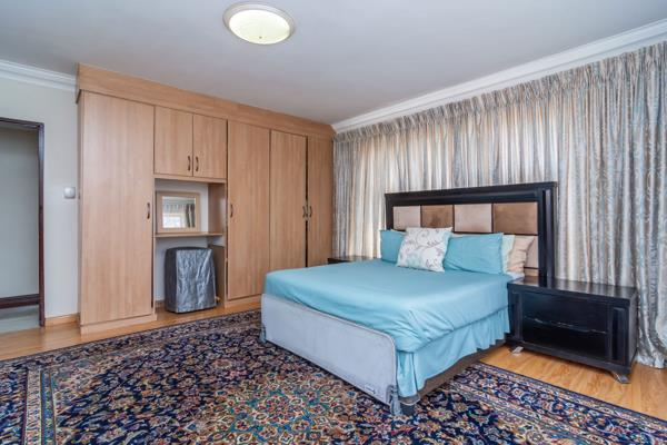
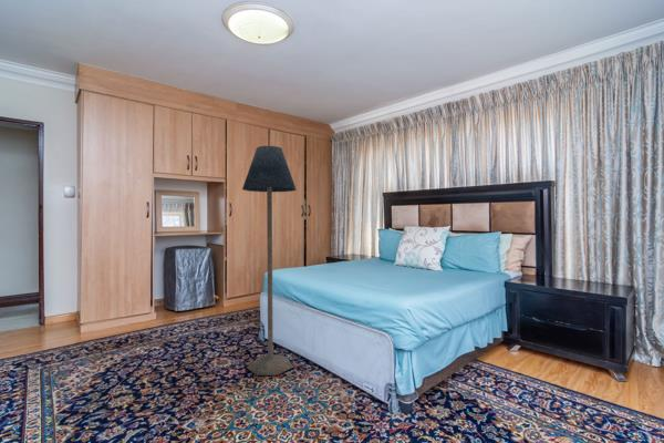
+ floor lamp (270, 257)
